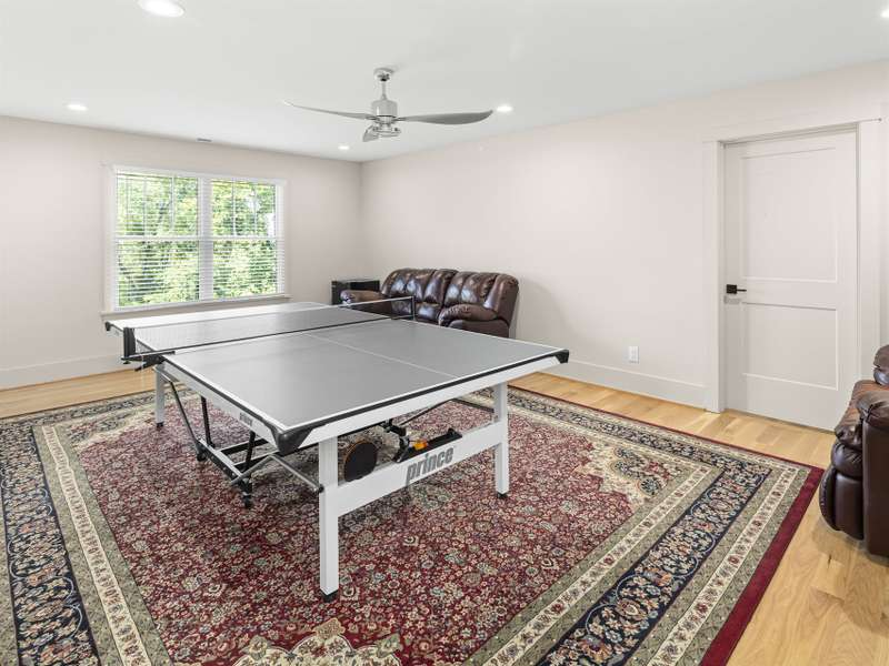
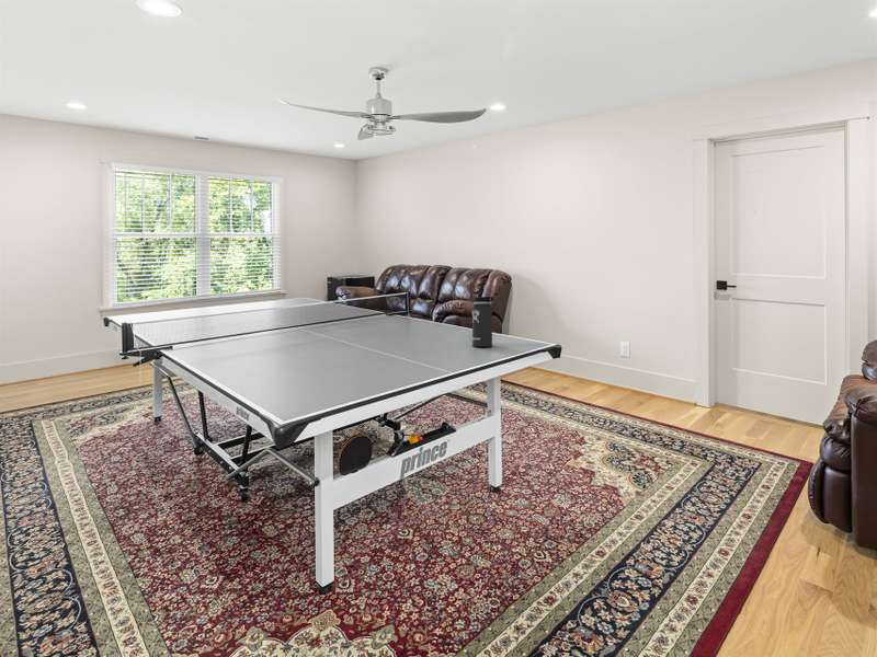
+ thermos bottle (483, 316)
